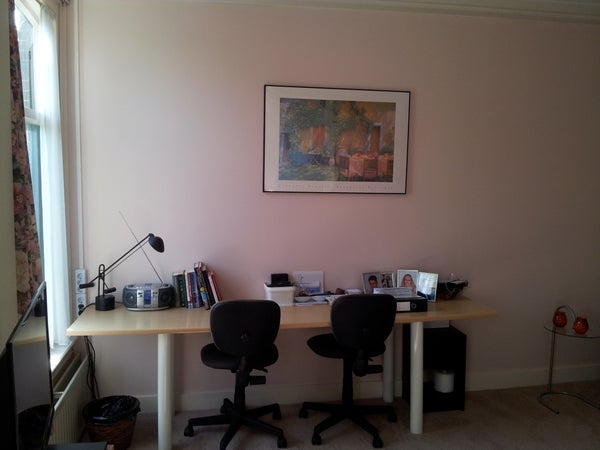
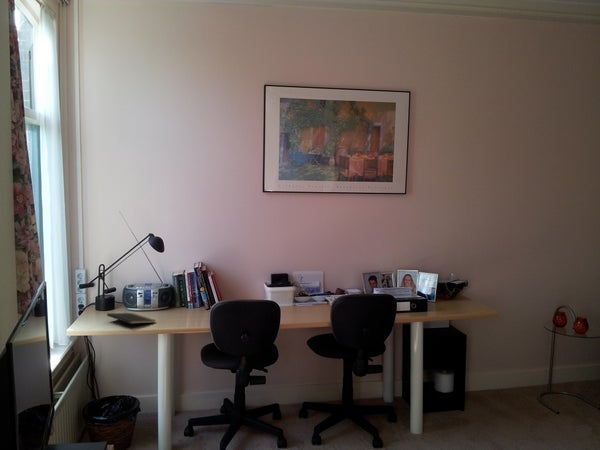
+ notepad (131, 318)
